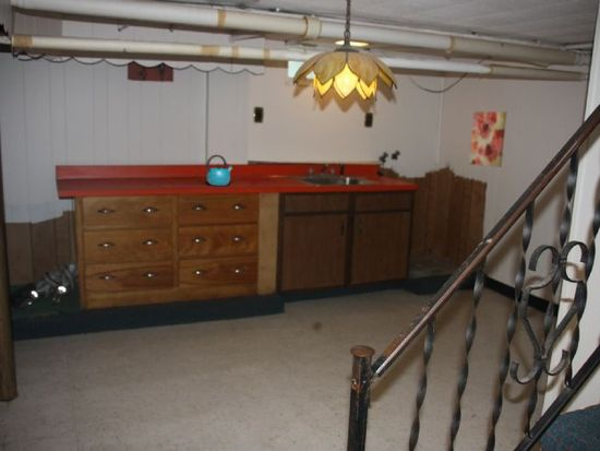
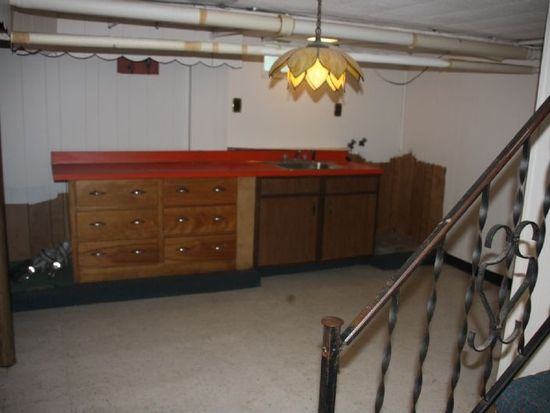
- wall art (487, 139)
- kettle (219, 169)
